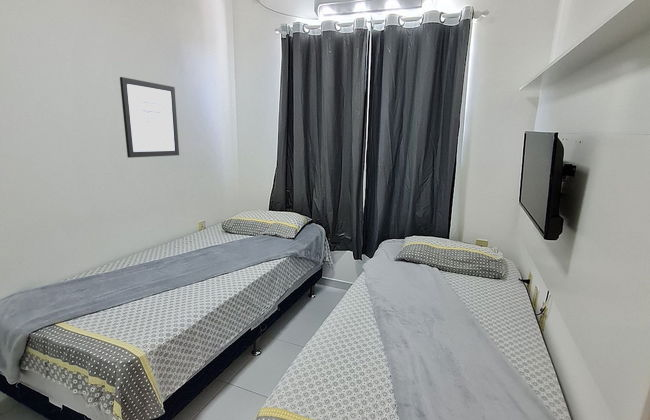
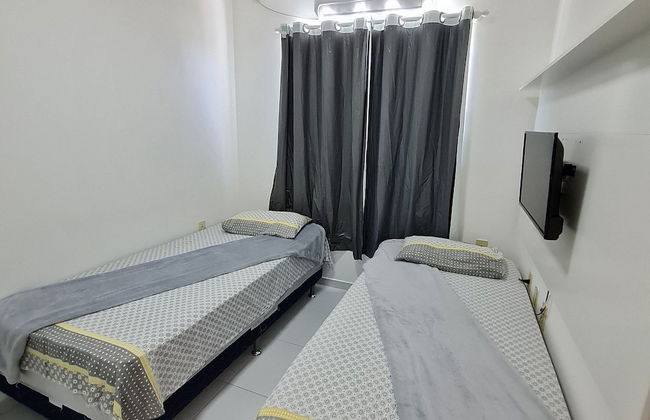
- wall art (152, 120)
